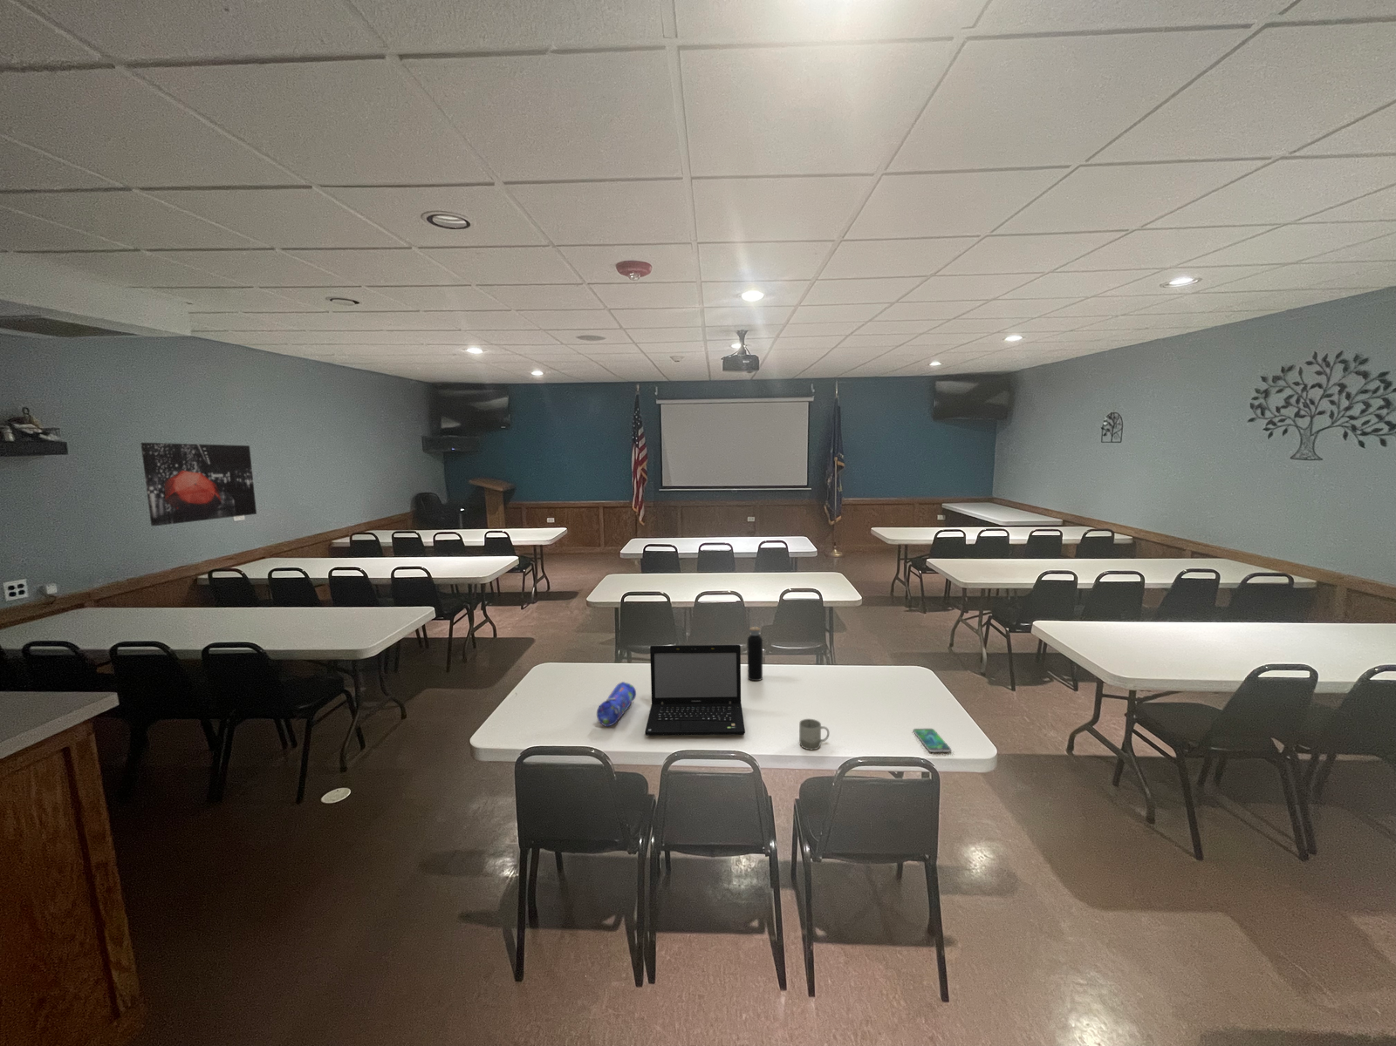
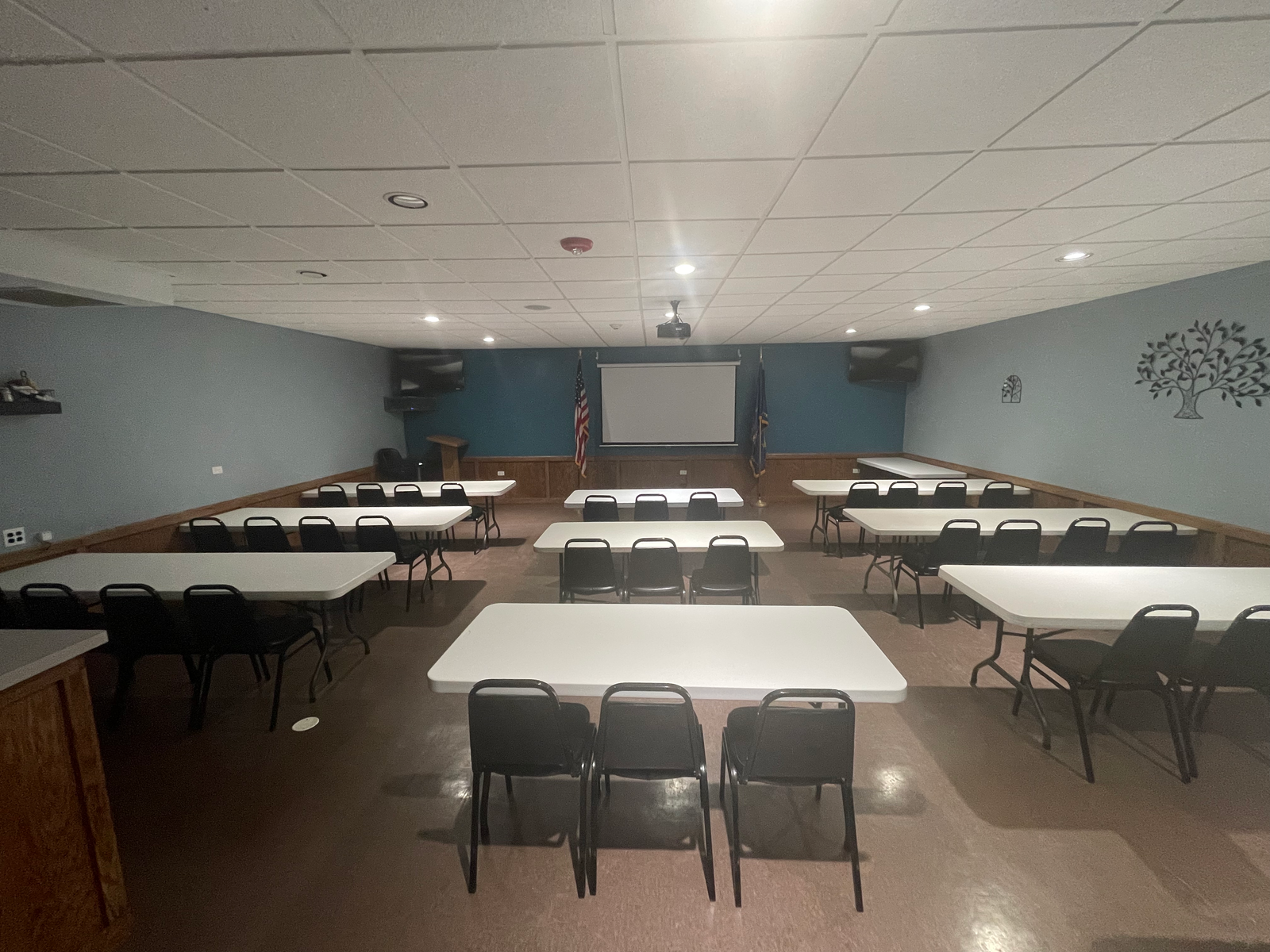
- water bottle (755, 650)
- pencil case (616, 702)
- smartphone (931, 739)
- wall art (204, 482)
- cup (815, 734)
- laptop (695, 689)
